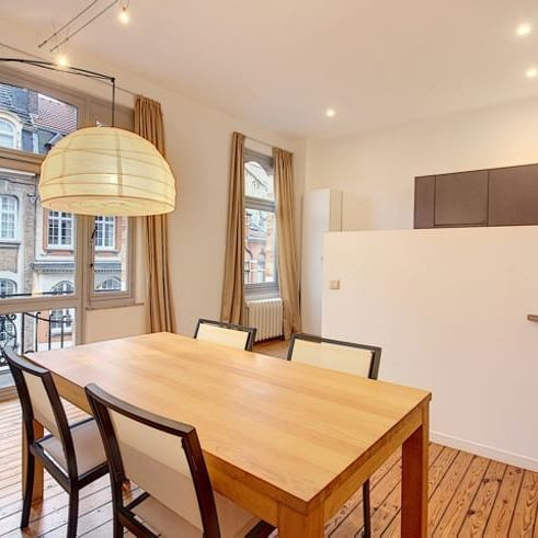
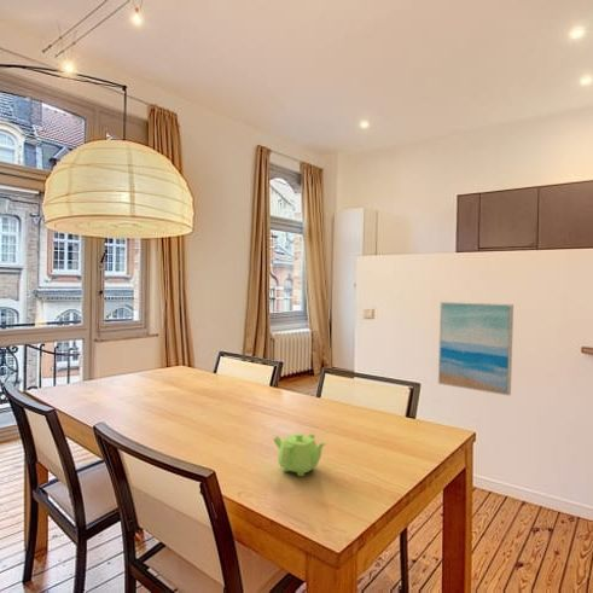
+ teapot (298, 452)
+ wall art (473, 345)
